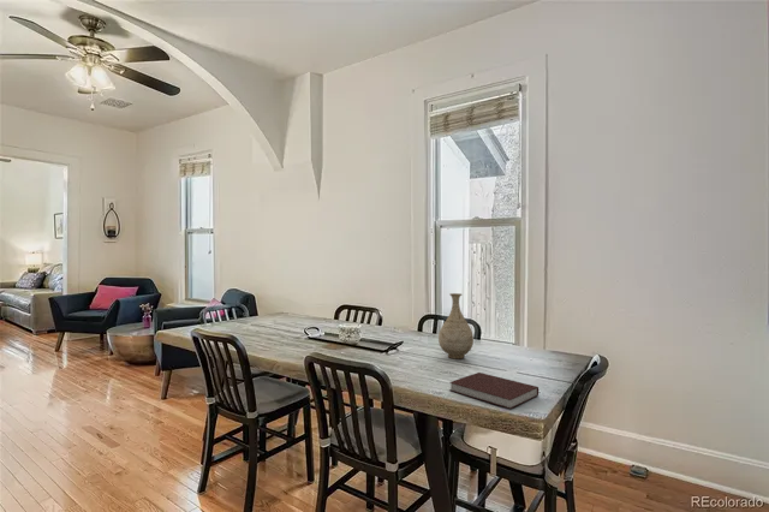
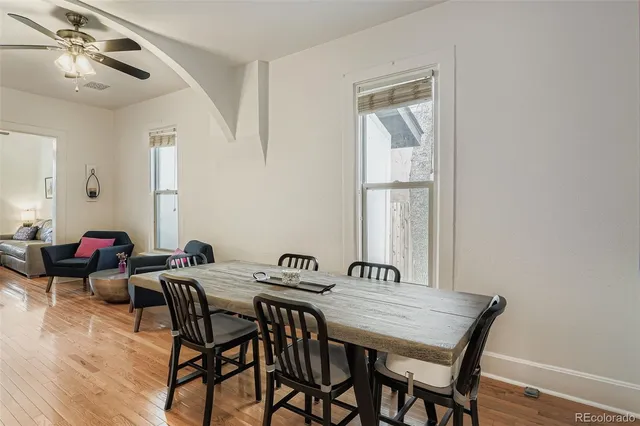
- vase (455, 325)
- notebook (493, 388)
